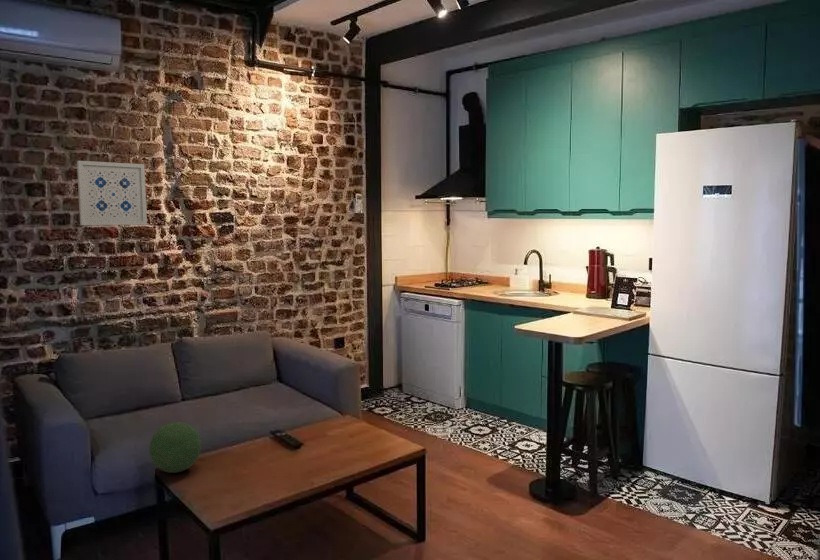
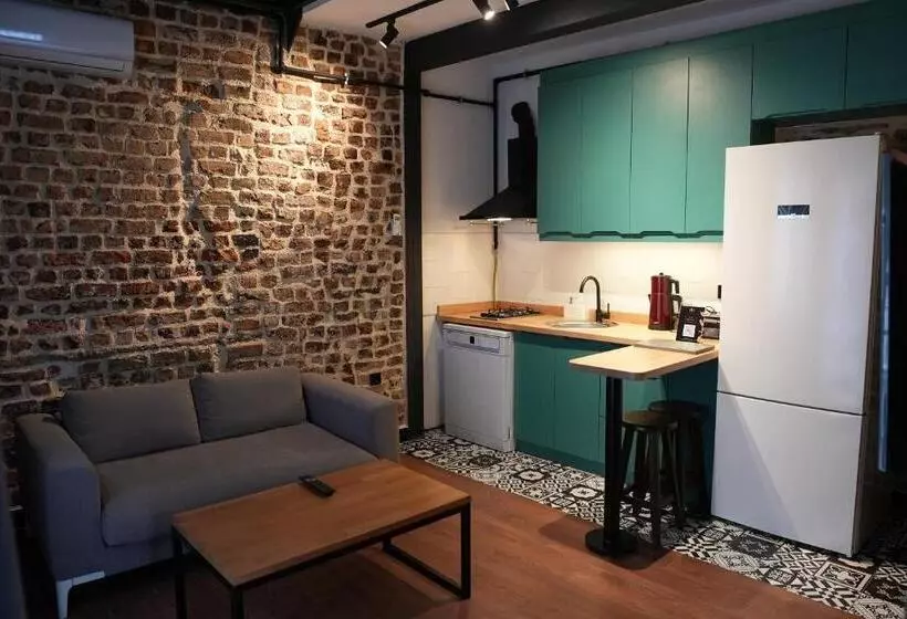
- decorative orb (175, 447)
- wall art (113, 193)
